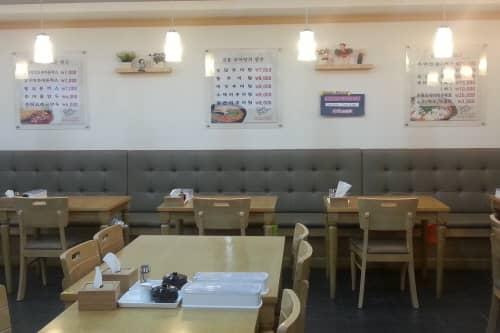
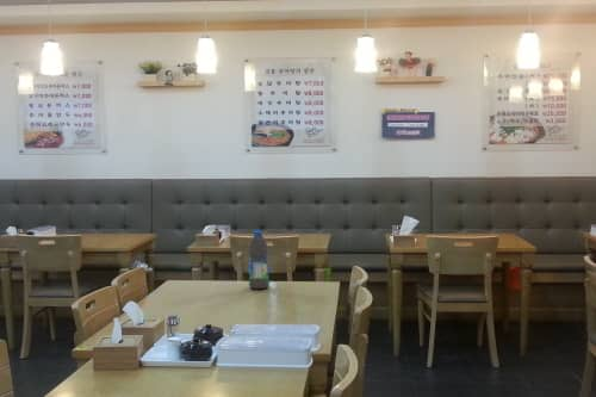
+ water bottle (259, 259)
